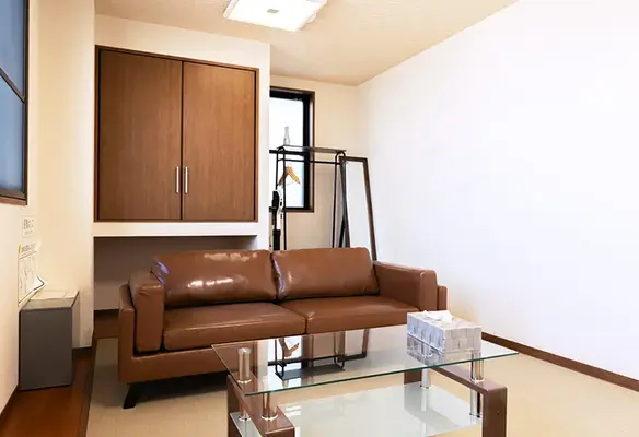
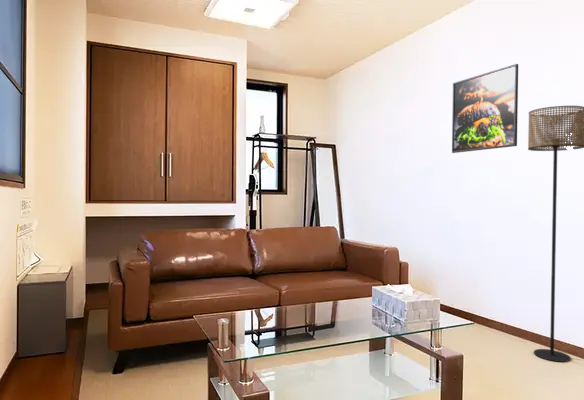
+ floor lamp (554, 233)
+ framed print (482, 112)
